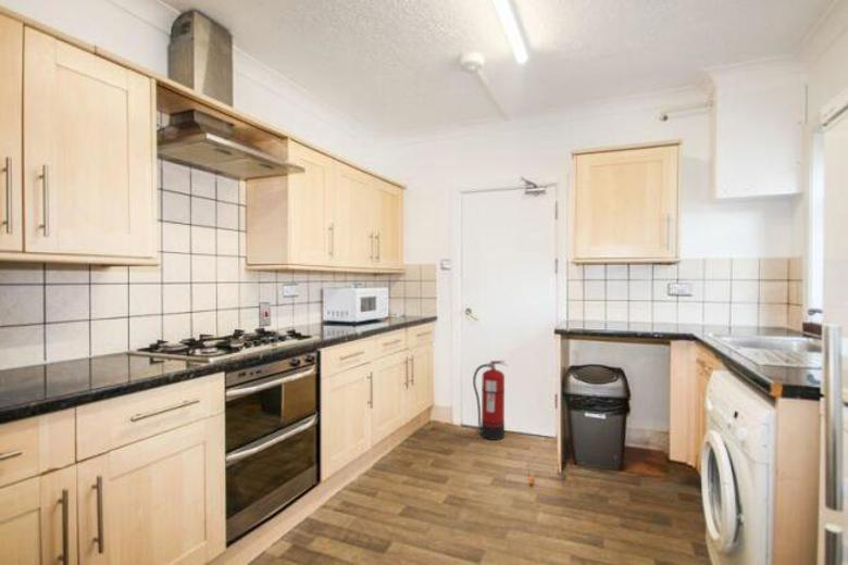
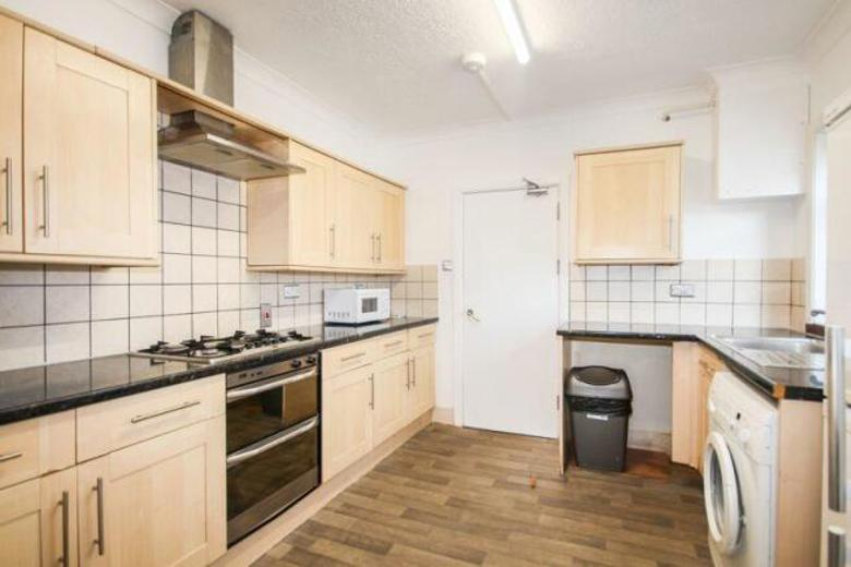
- fire extinguisher (489, 398)
